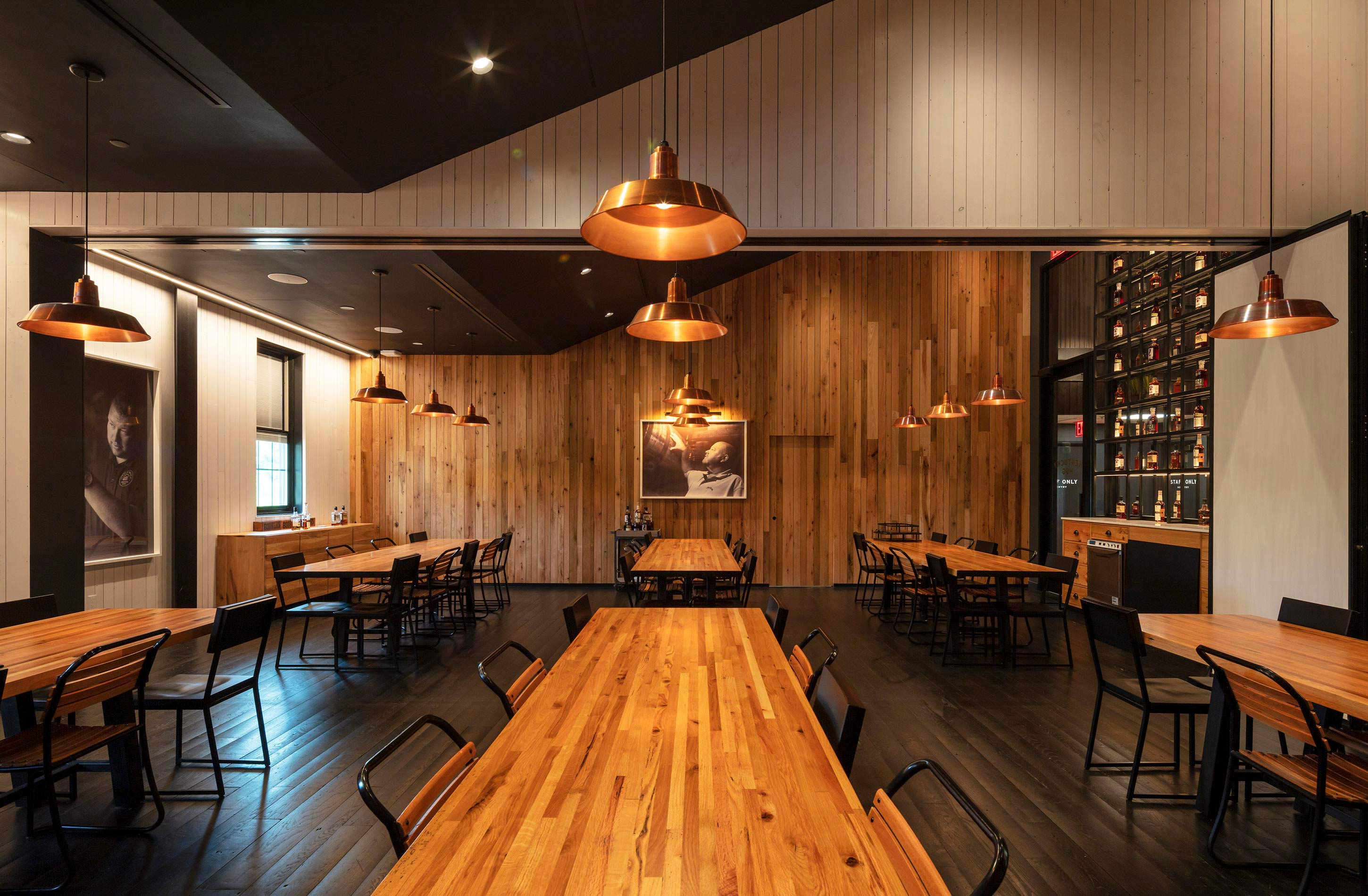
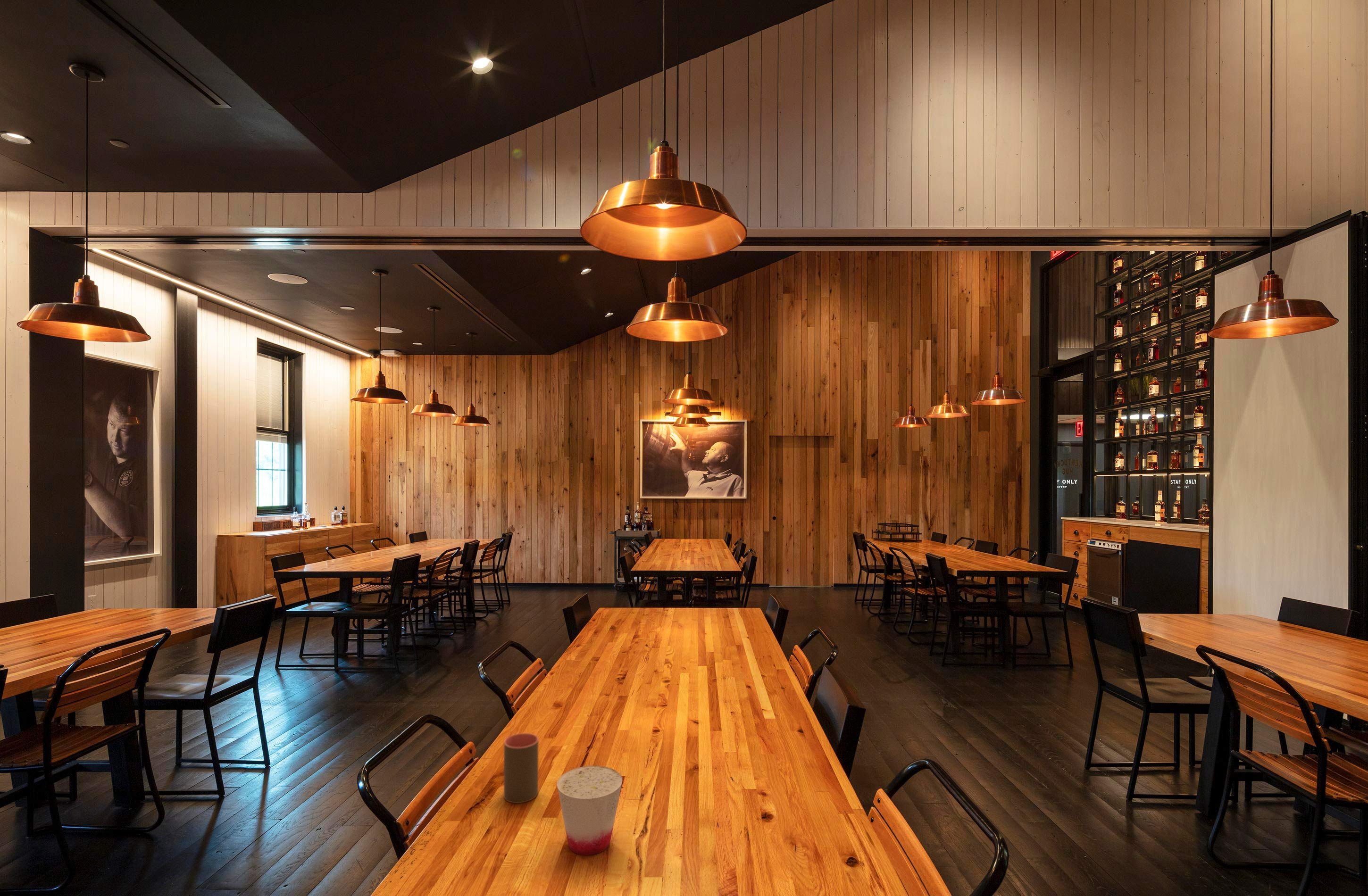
+ cup (590, 813)
+ cup (521, 767)
